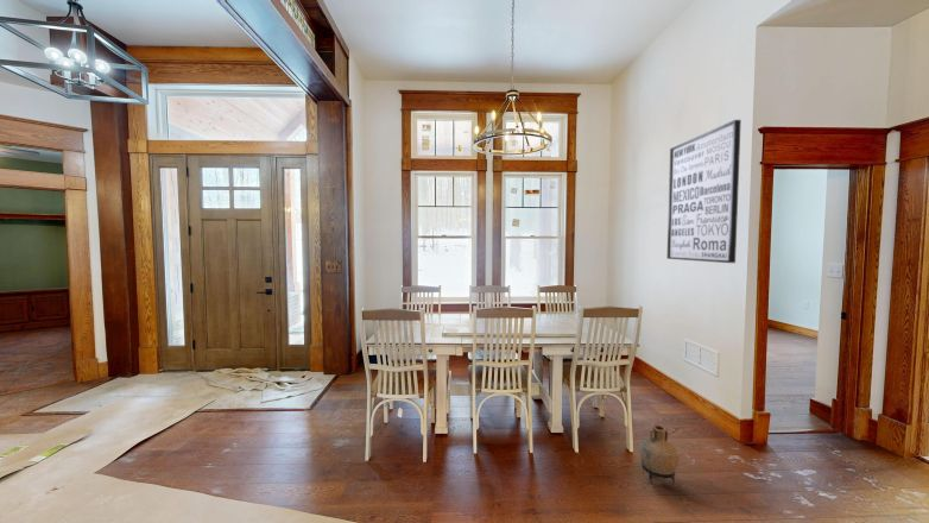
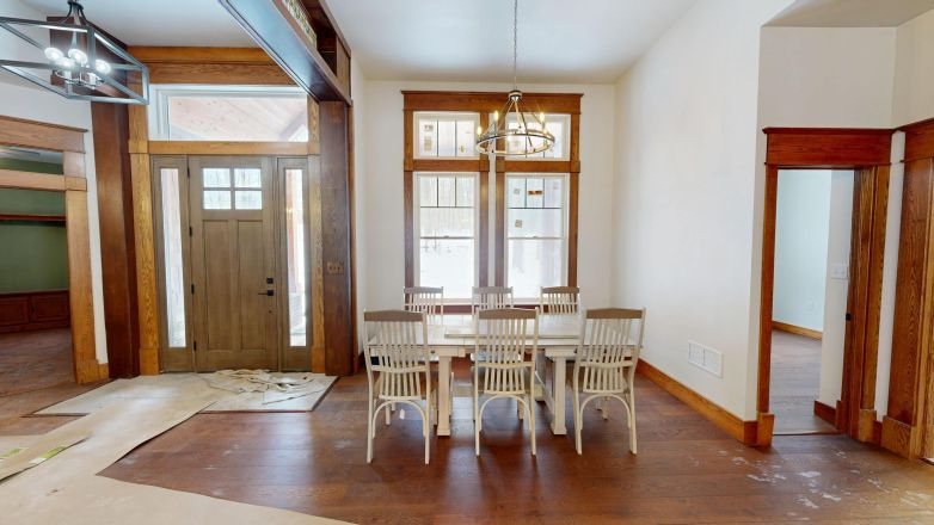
- wall art (699, 199)
- vase (658, 455)
